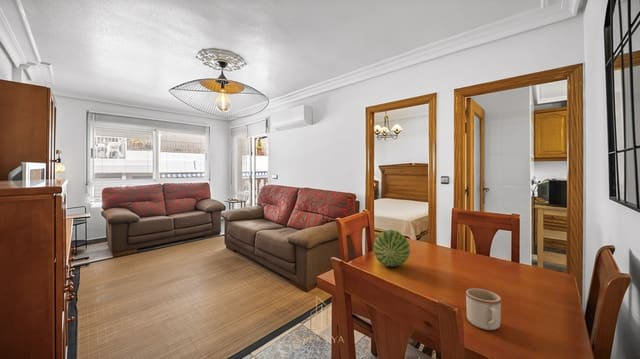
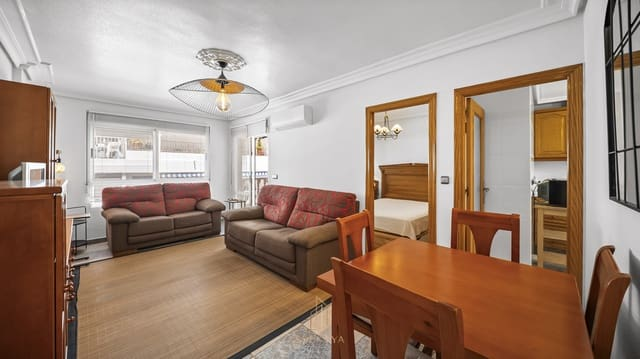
- fruit (391, 247)
- mug (485, 311)
